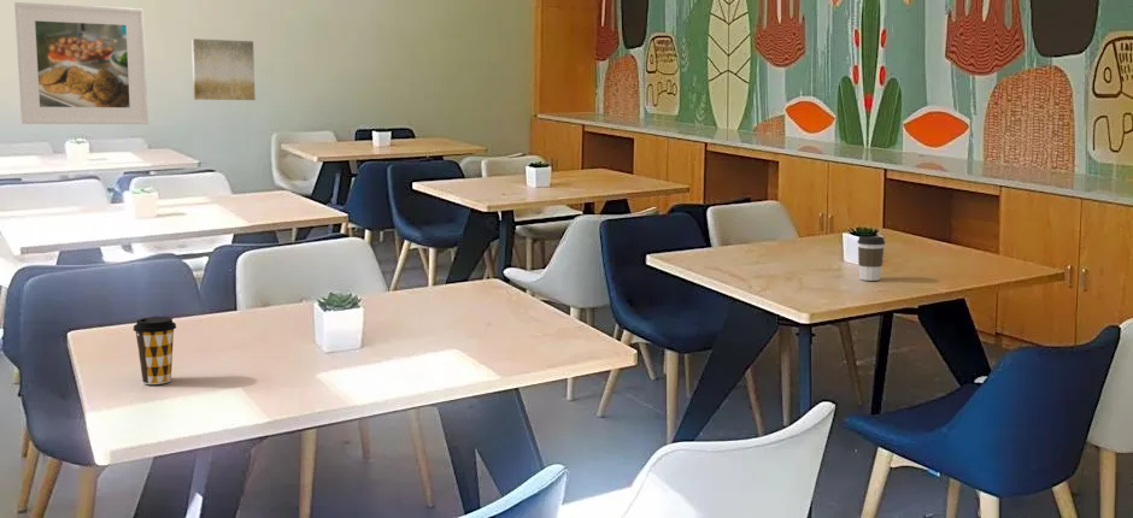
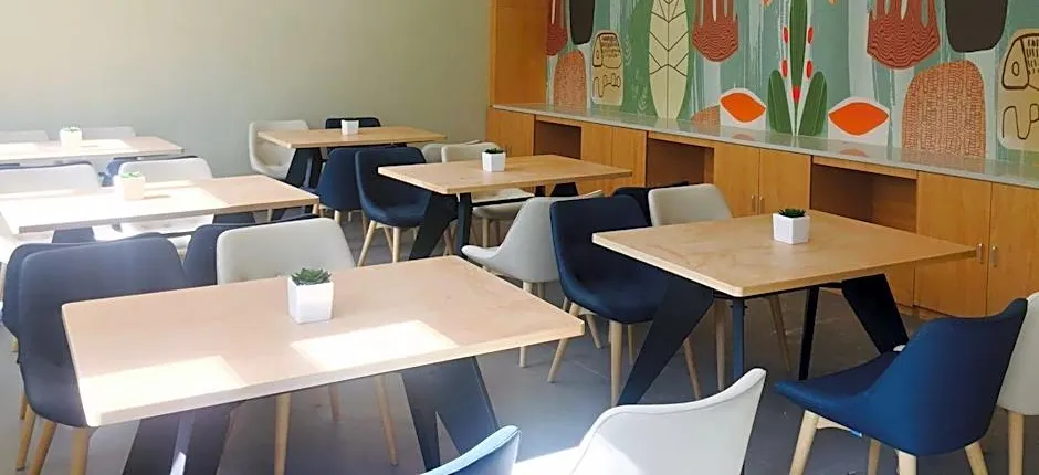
- coffee cup (155, 351)
- coffee cup (870, 258)
- wall art (223, 70)
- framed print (83, 65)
